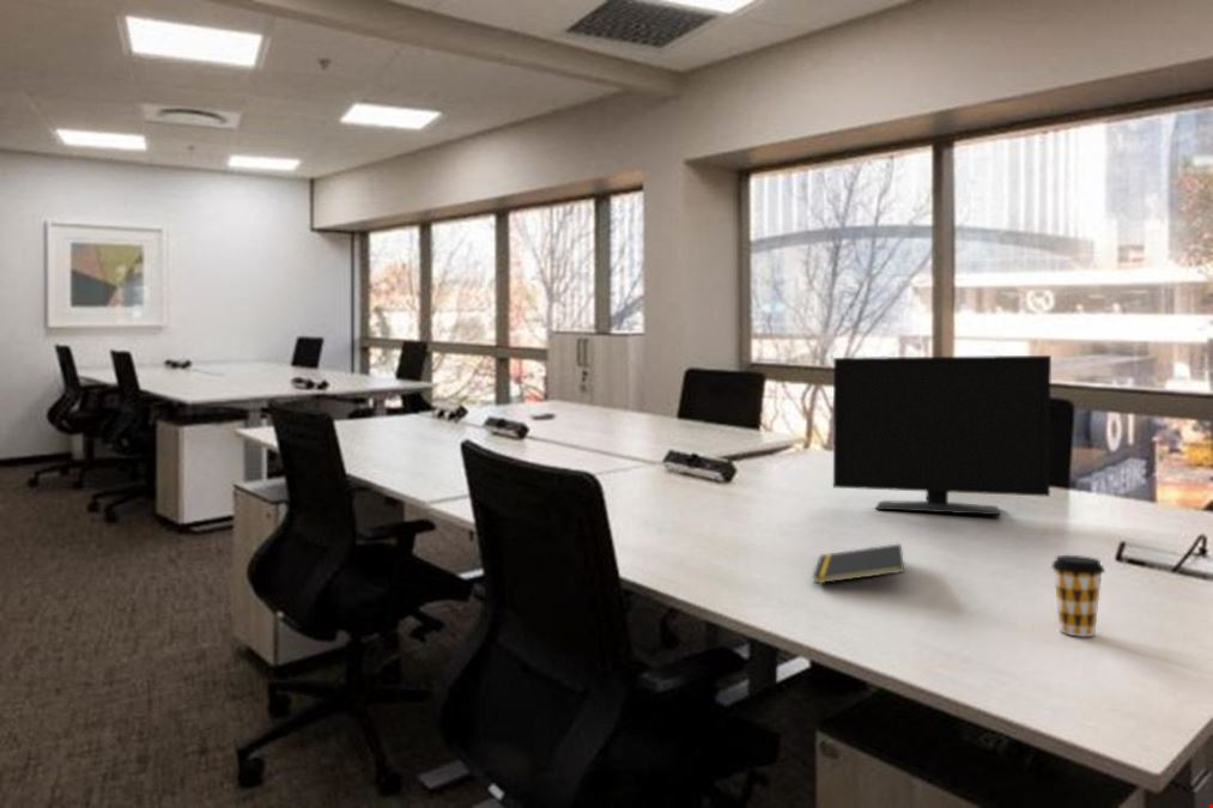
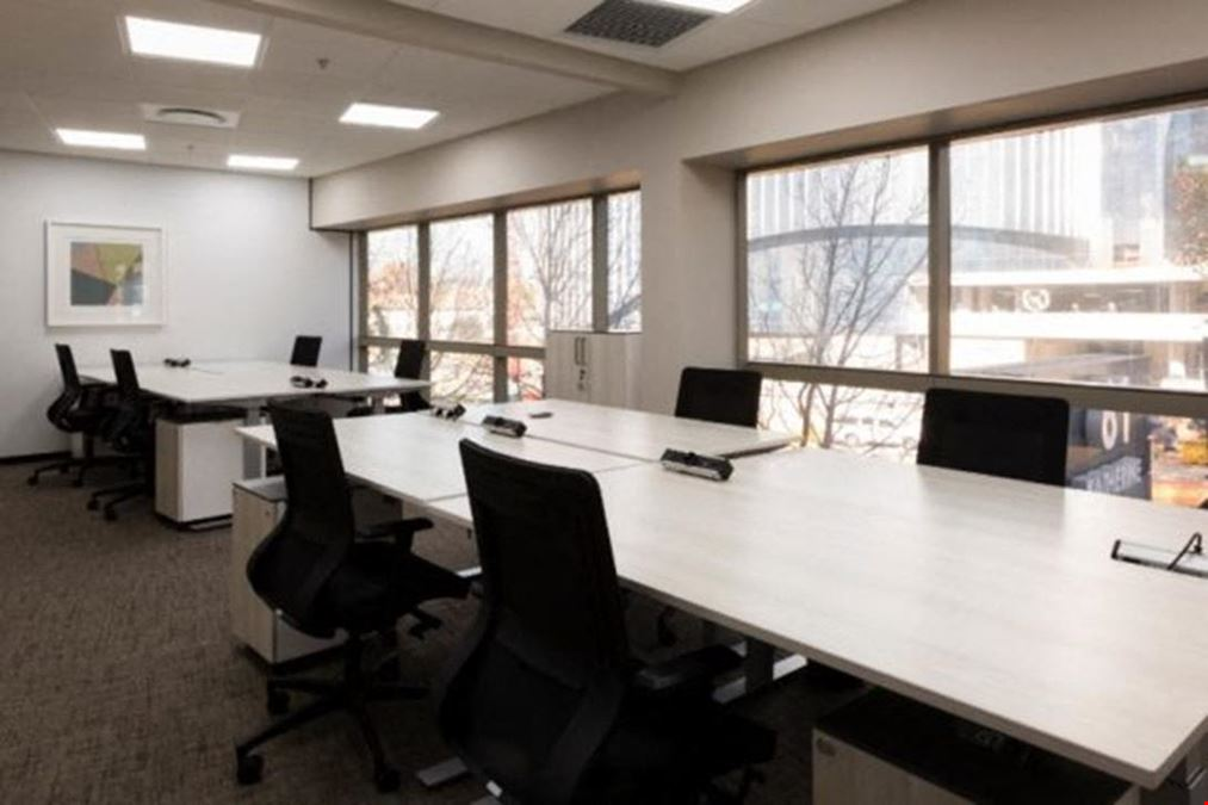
- monitor (936, 432)
- notepad (859, 563)
- coffee cup (1076, 595)
